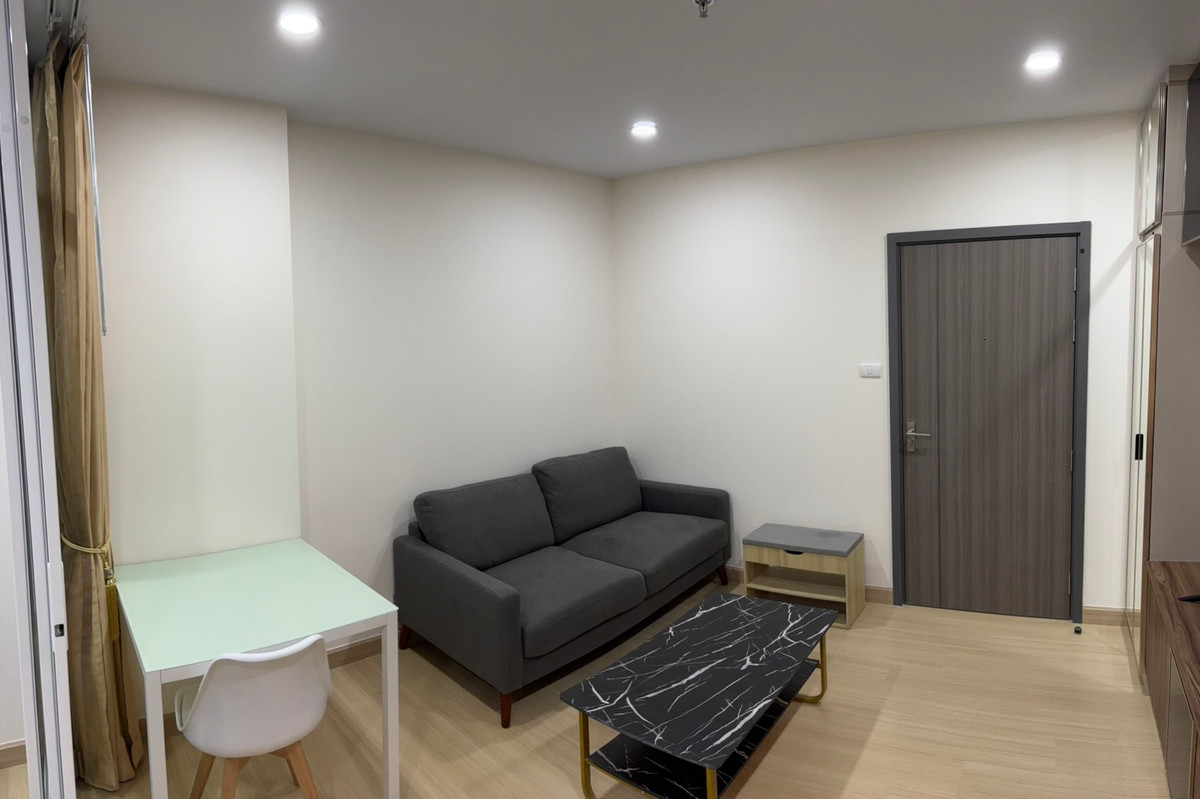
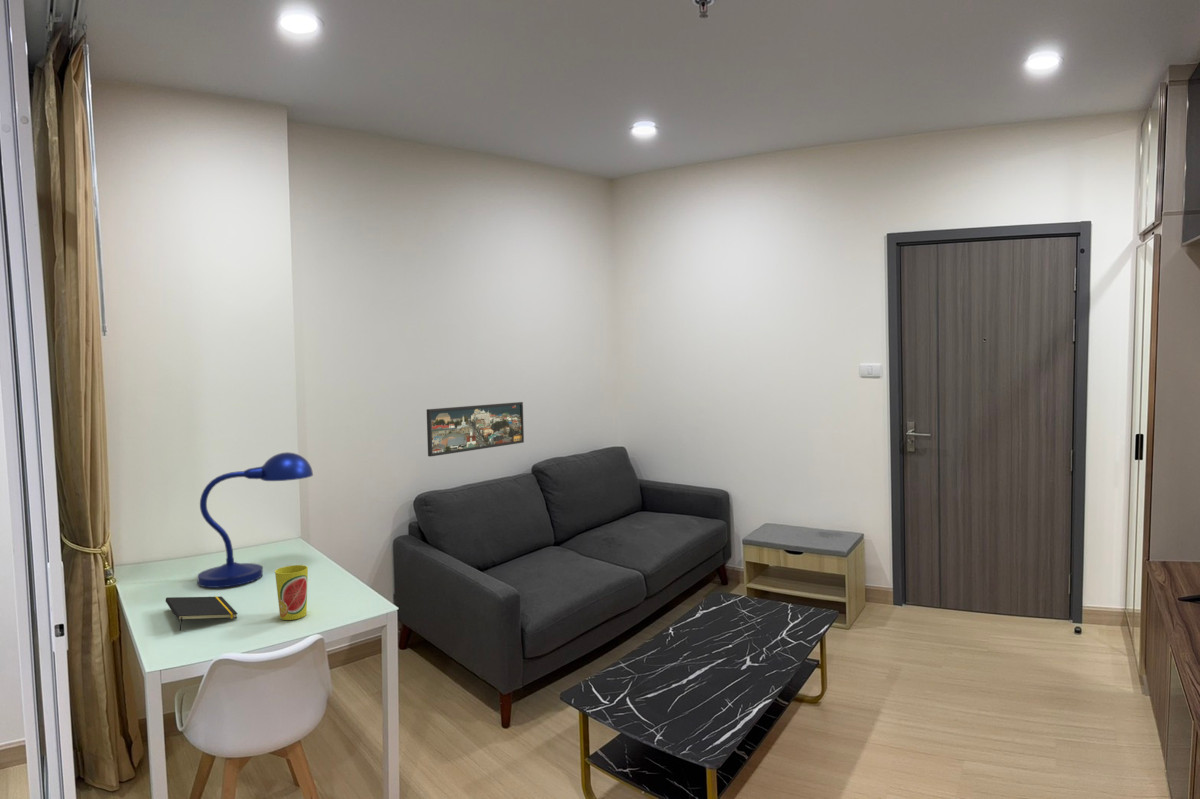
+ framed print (478, 427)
+ notepad (201, 607)
+ desk lamp (263, 480)
+ cup (292, 592)
